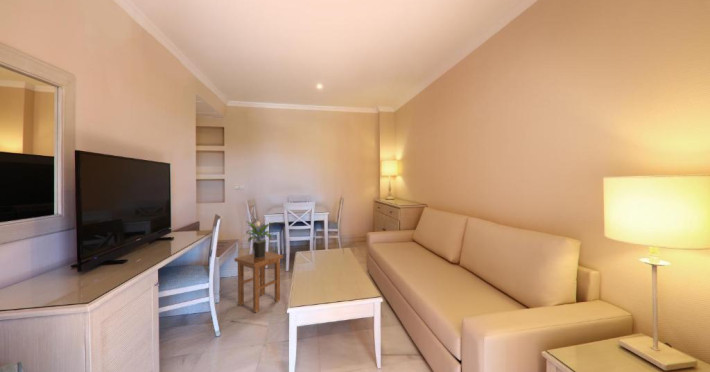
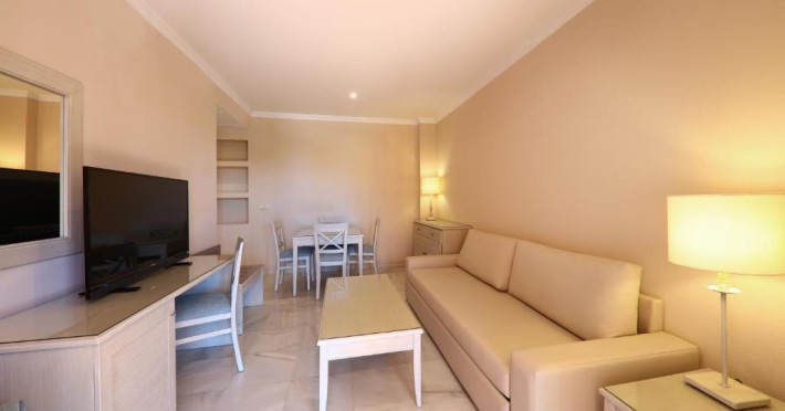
- potted plant (259, 238)
- stool (258, 279)
